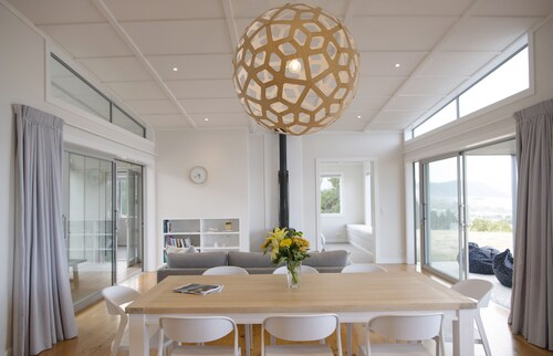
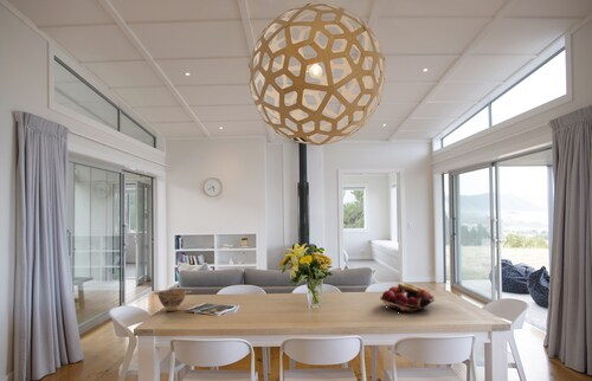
+ fruit basket (406, 296)
+ bowl (172, 299)
